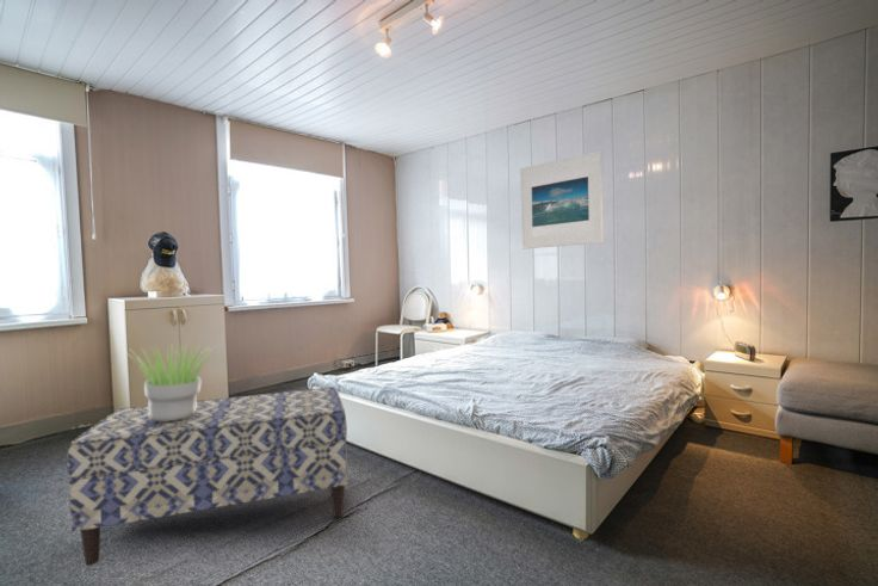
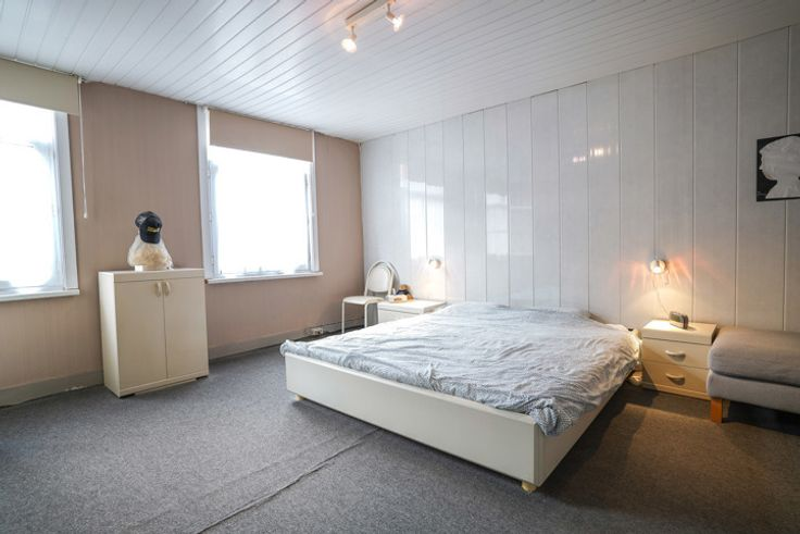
- potted plant (169, 382)
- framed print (558, 203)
- bench (229, 461)
